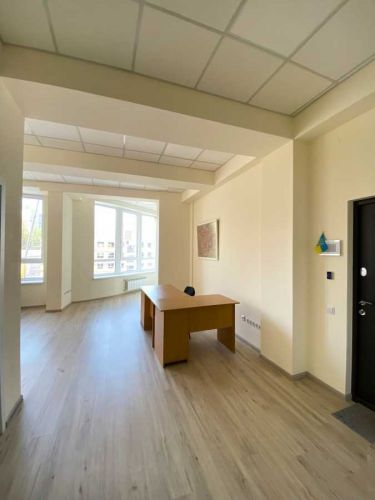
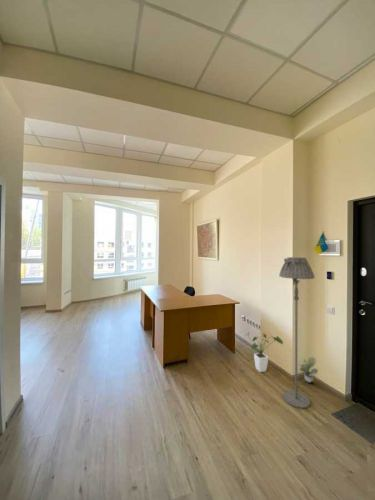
+ house plant (262, 352)
+ floor lamp (296, 328)
+ potted plant (306, 370)
